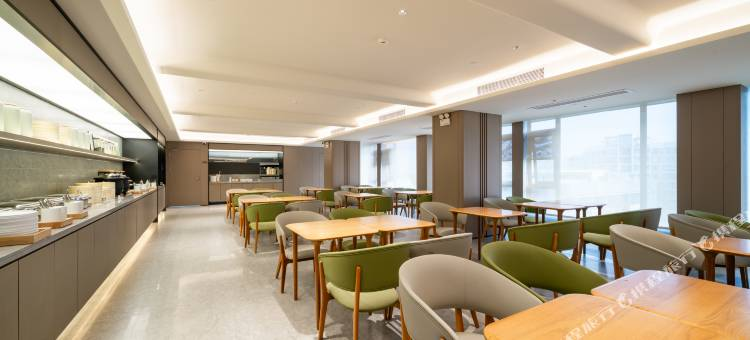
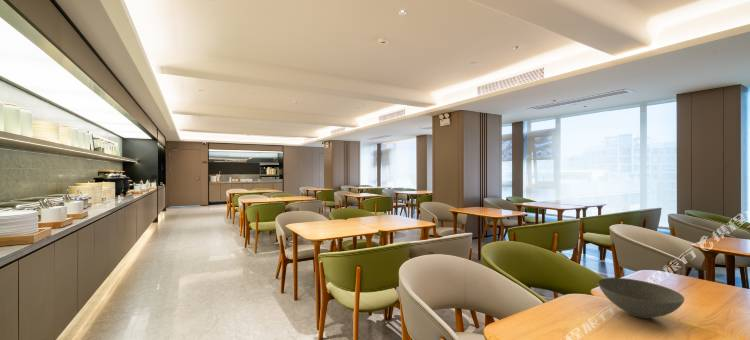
+ bowl (638, 301)
